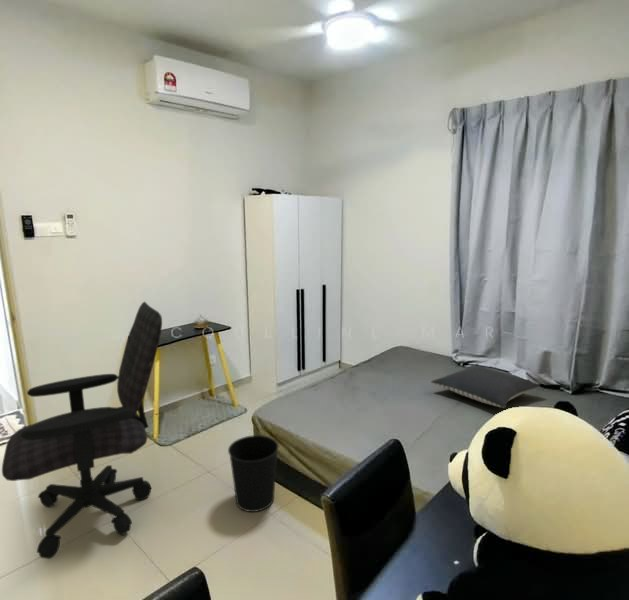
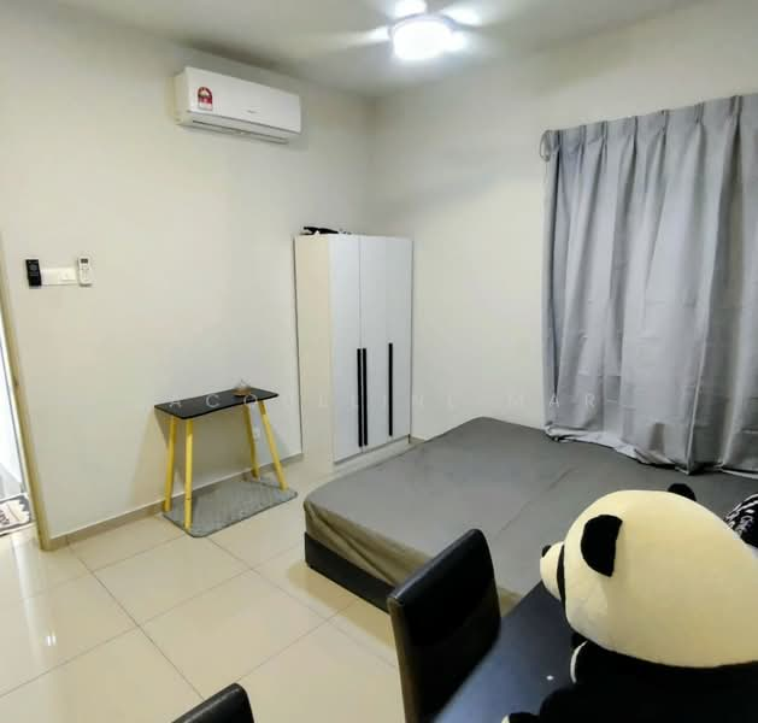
- office chair (88, 418)
- wastebasket (254, 473)
- pillow (485, 384)
